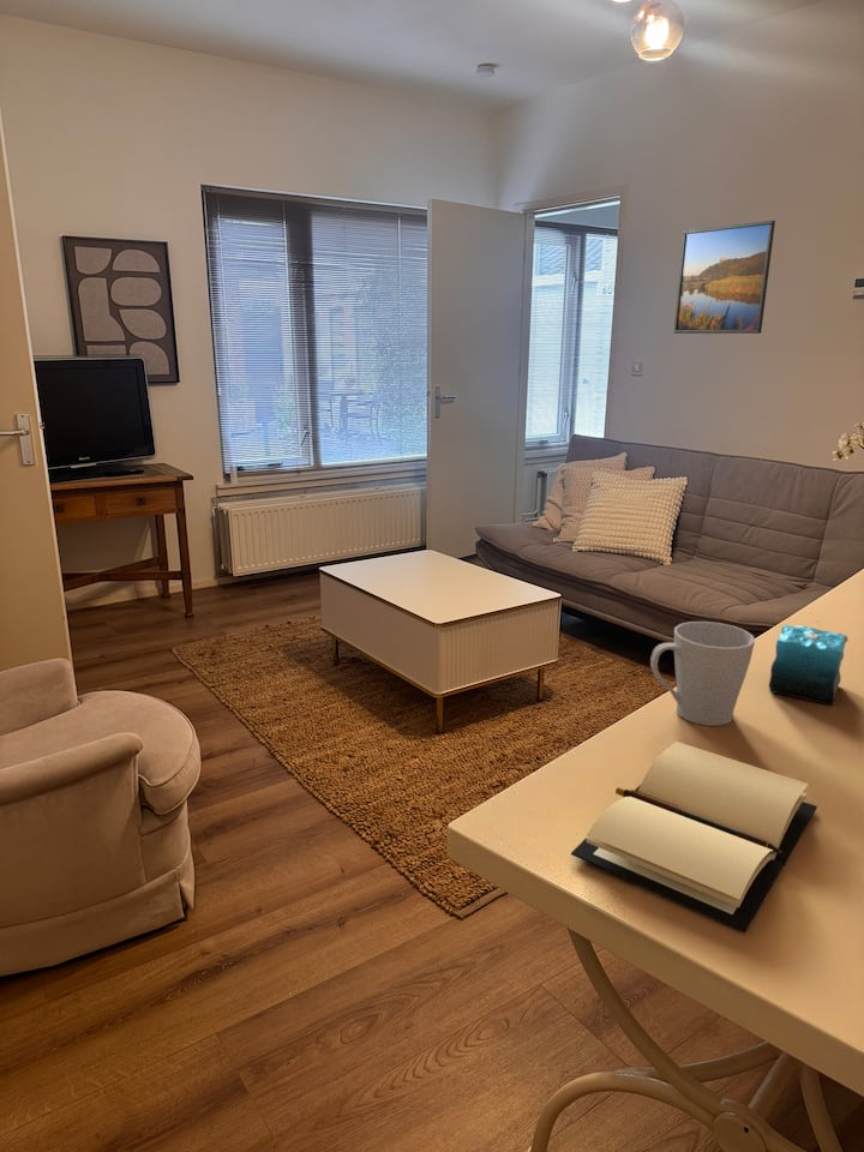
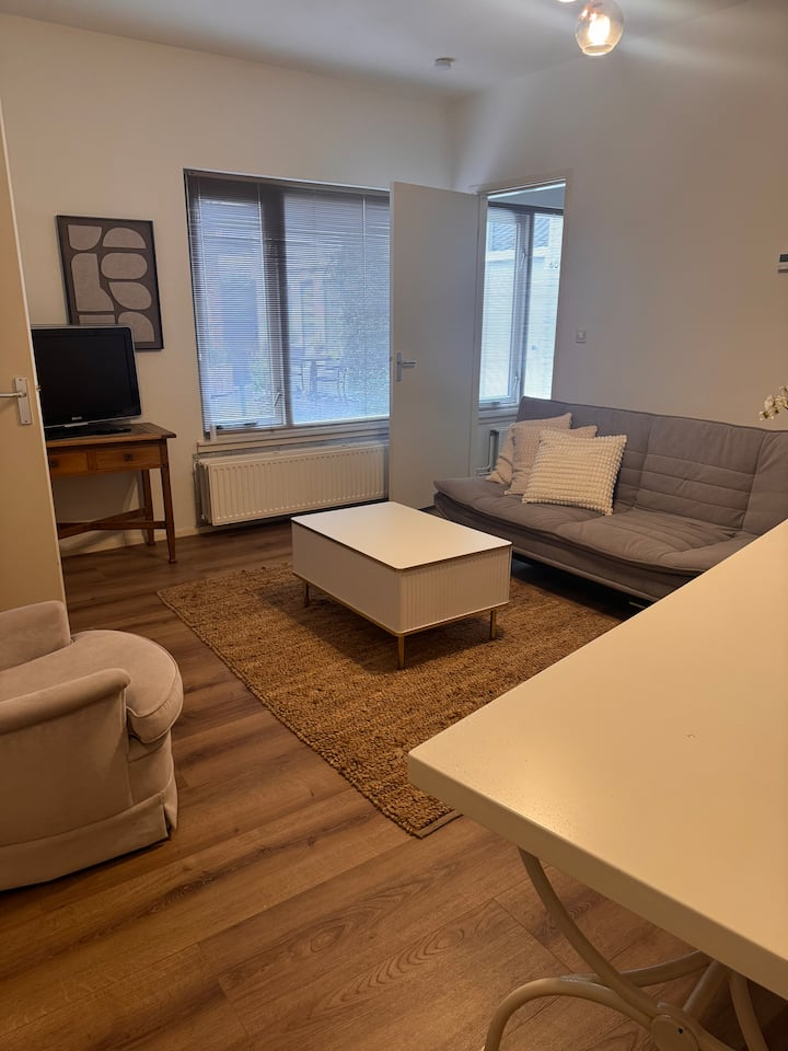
- mug (697, 674)
- book (697, 815)
- candle (809, 652)
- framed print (721, 280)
